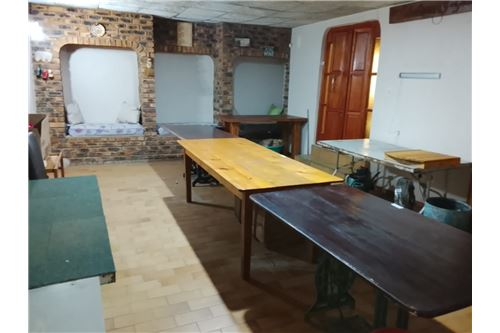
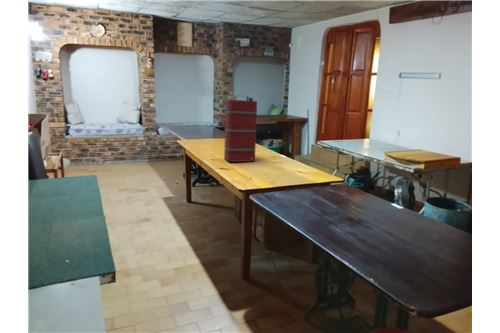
+ fuel jerry can (240, 128)
